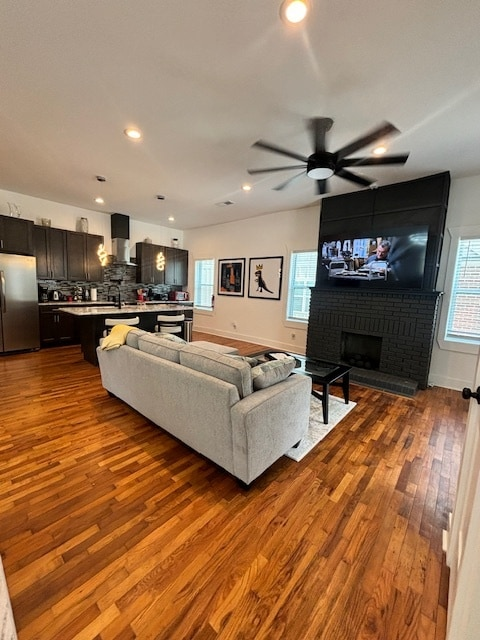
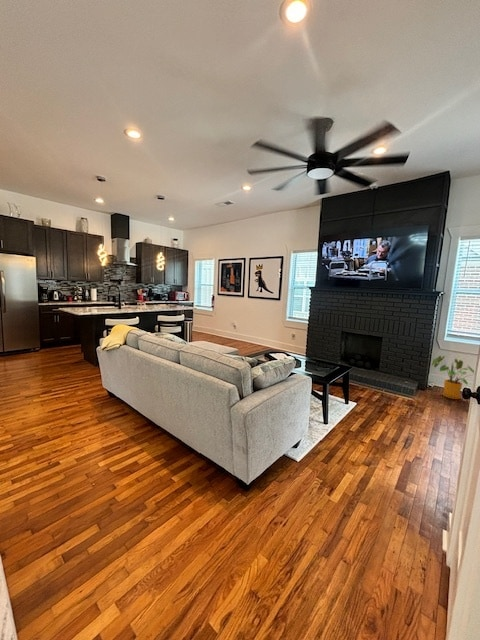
+ house plant (451, 377)
